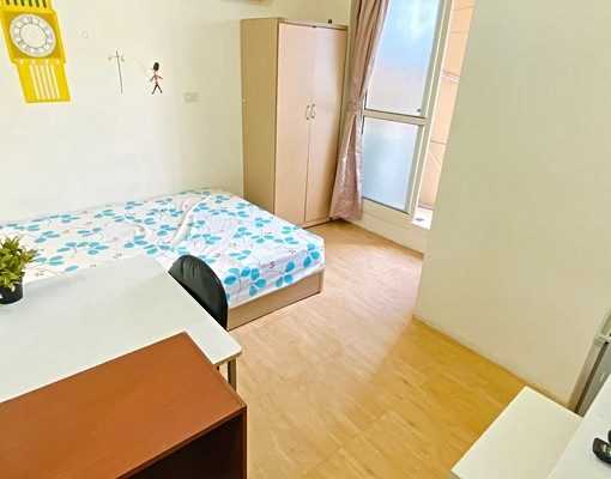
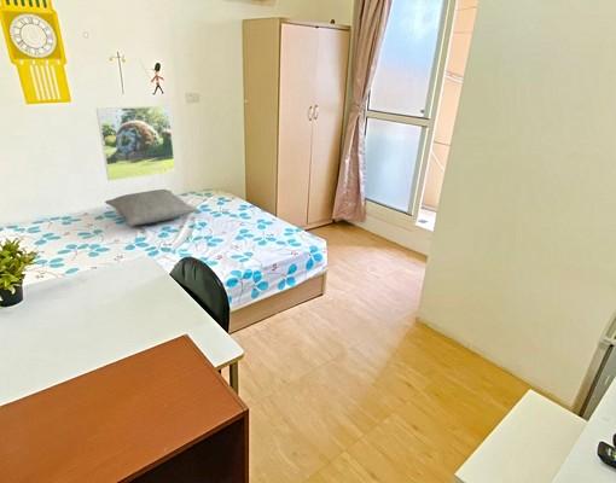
+ pillow (151, 205)
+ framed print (139, 142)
